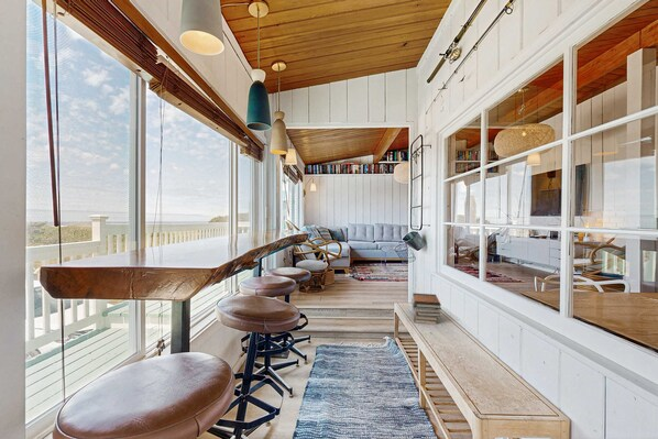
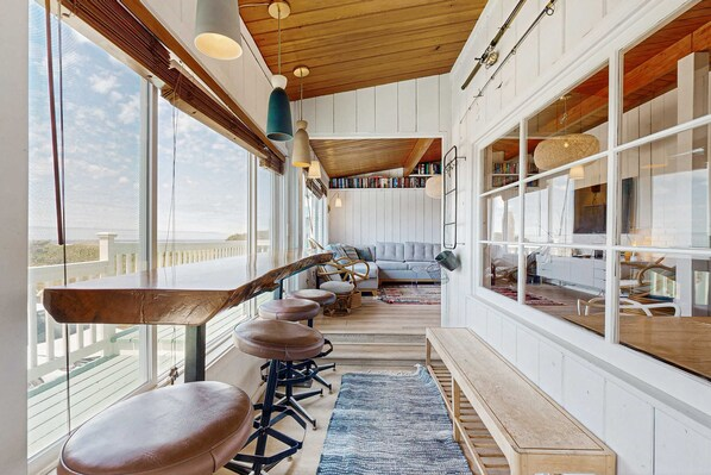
- book stack (425, 307)
